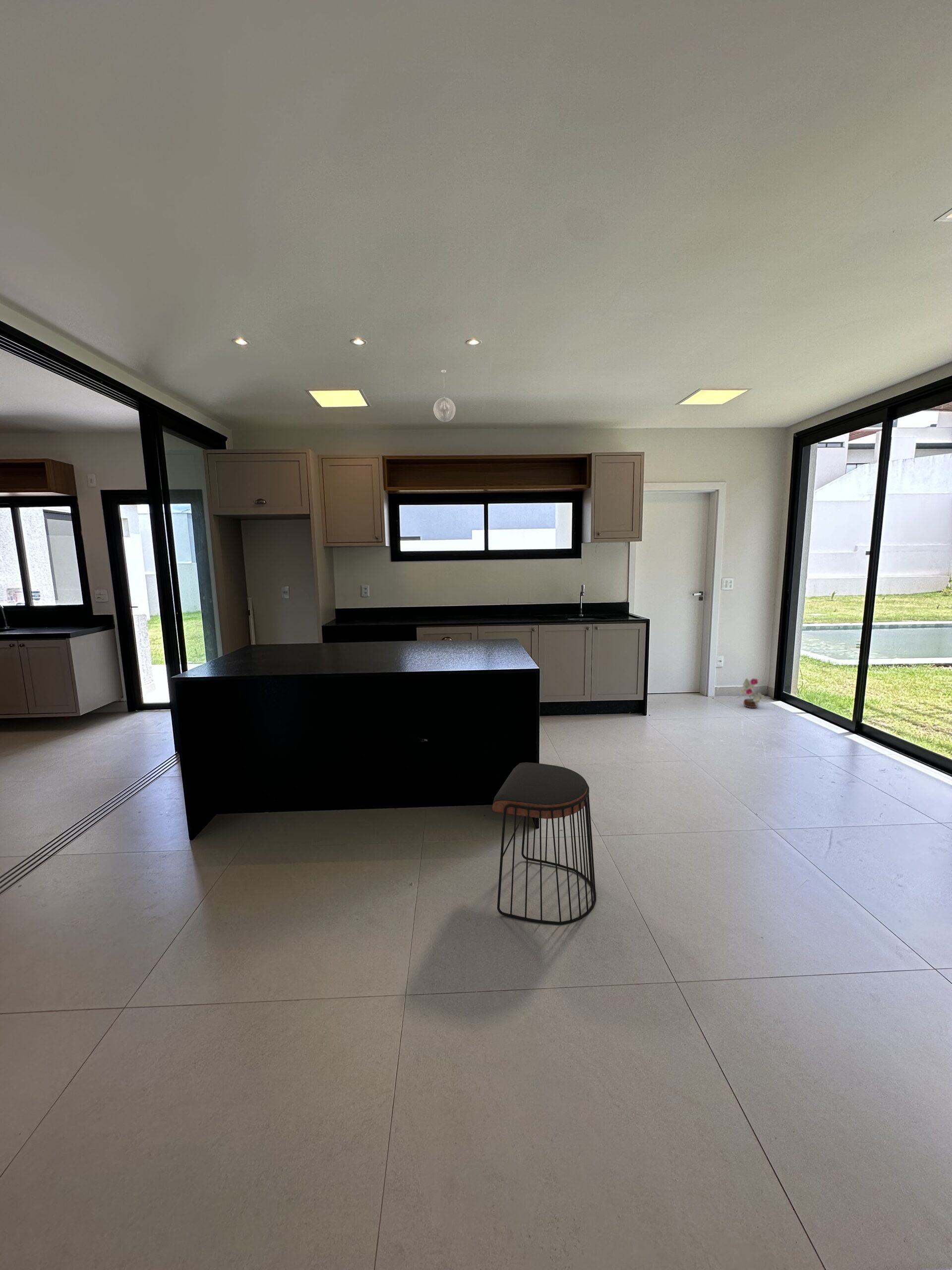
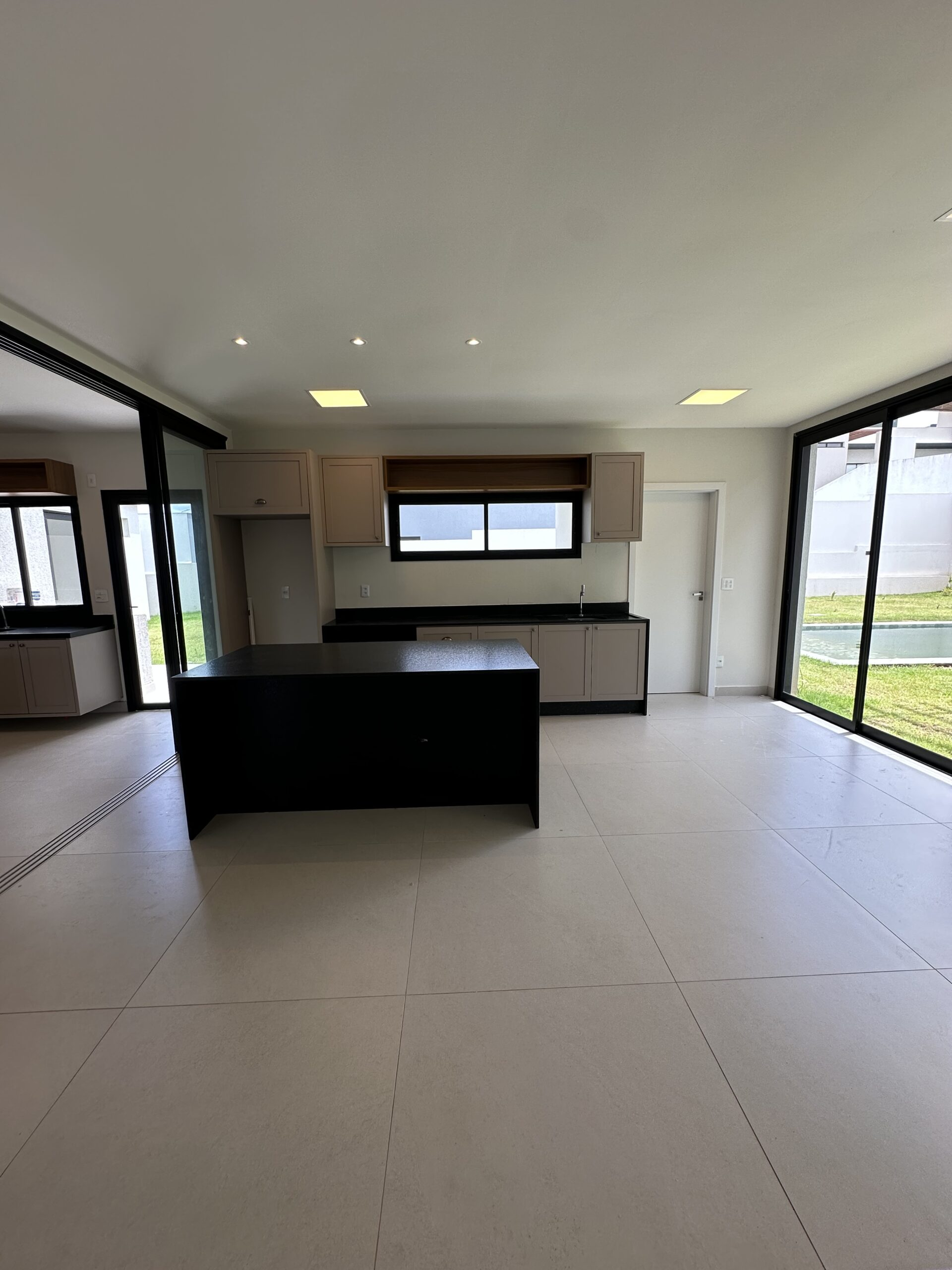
- stool (547, 837)
- pendant light (444, 397)
- decorative plant (751, 692)
